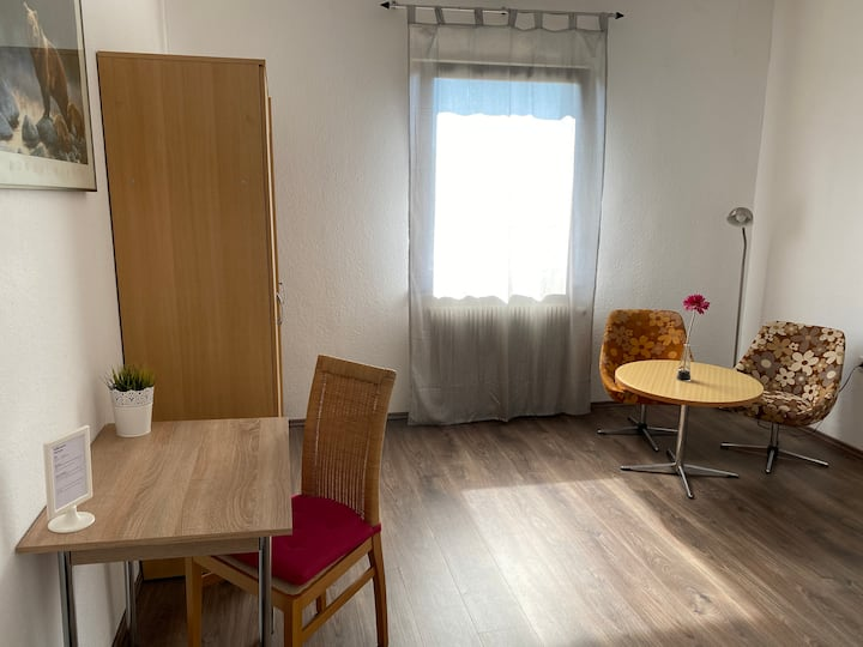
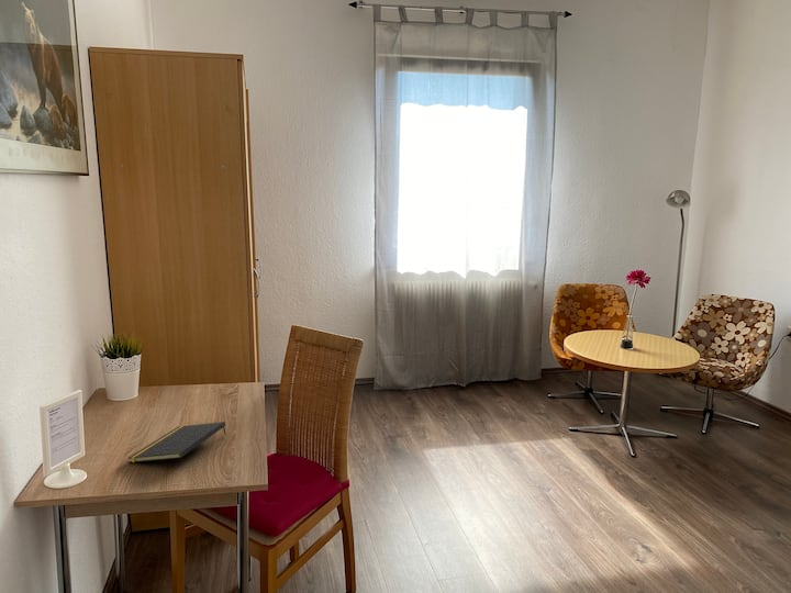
+ notepad (179, 440)
